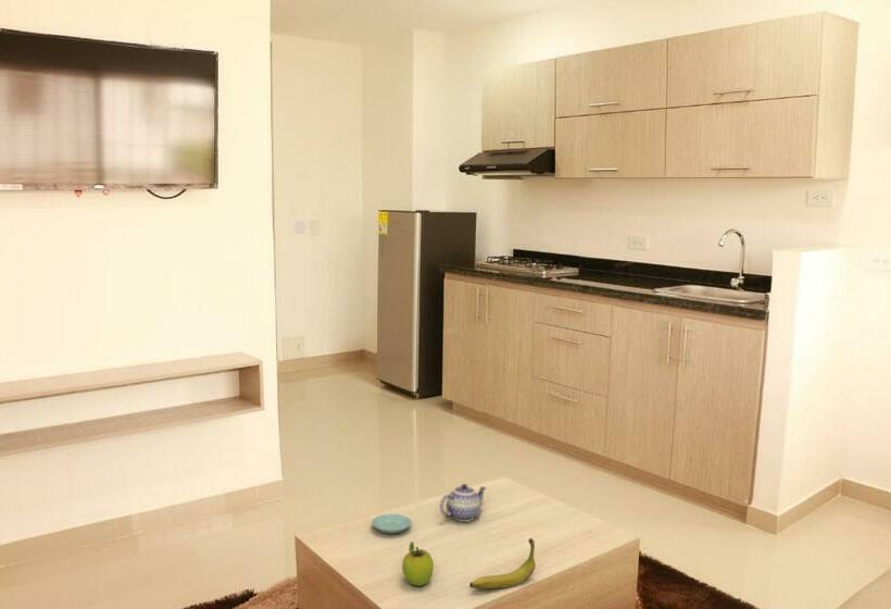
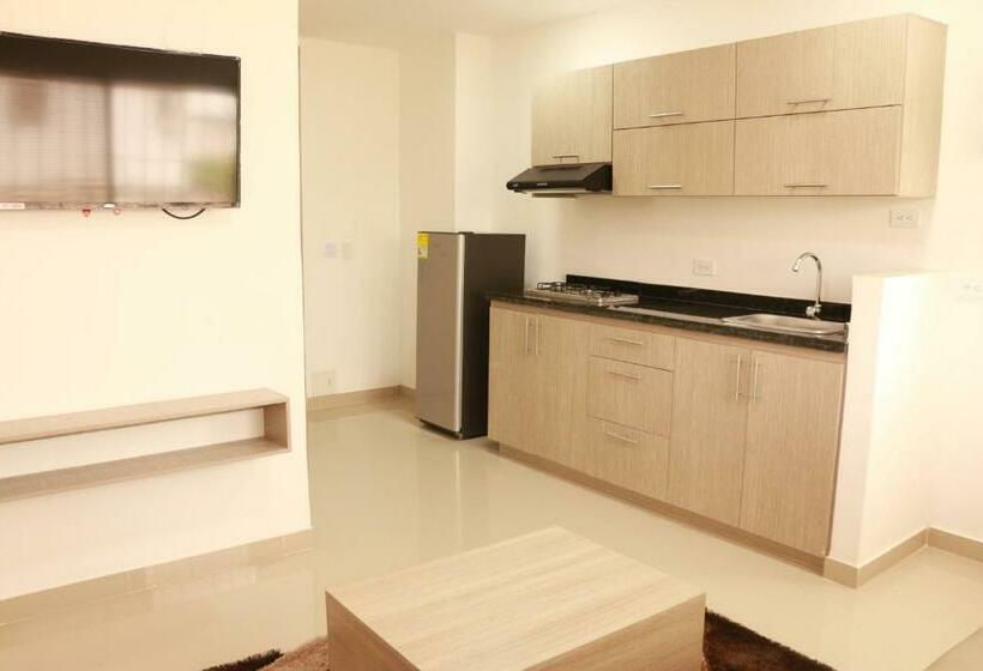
- saucer (391, 525)
- fruit (416, 563)
- banana (503, 574)
- teapot (463, 500)
